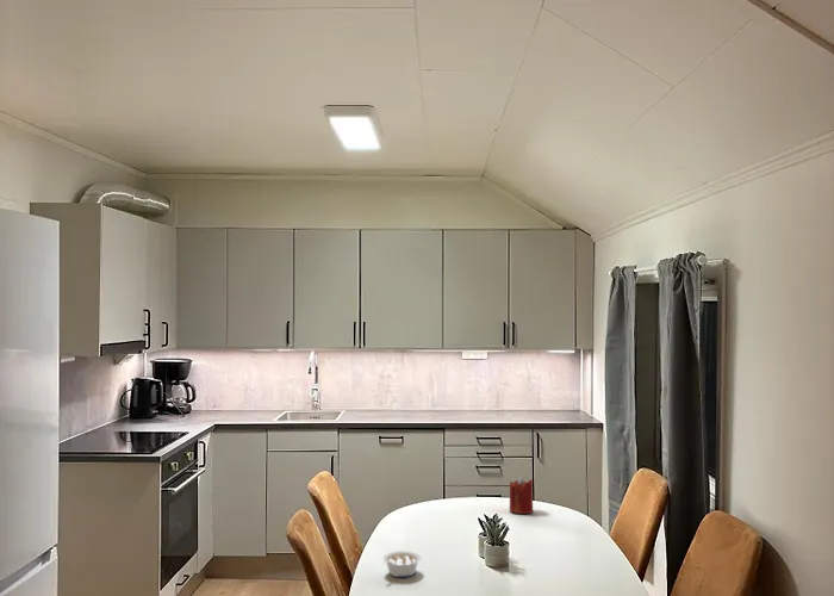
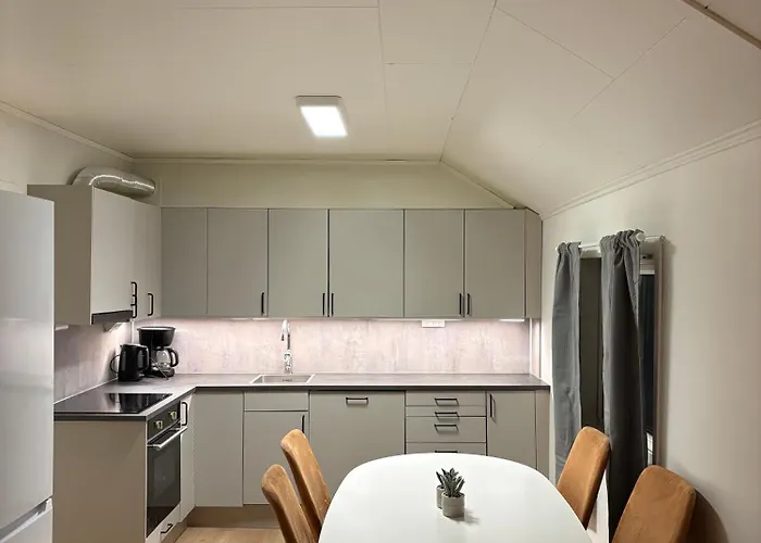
- legume (402, 564)
- candle (521, 493)
